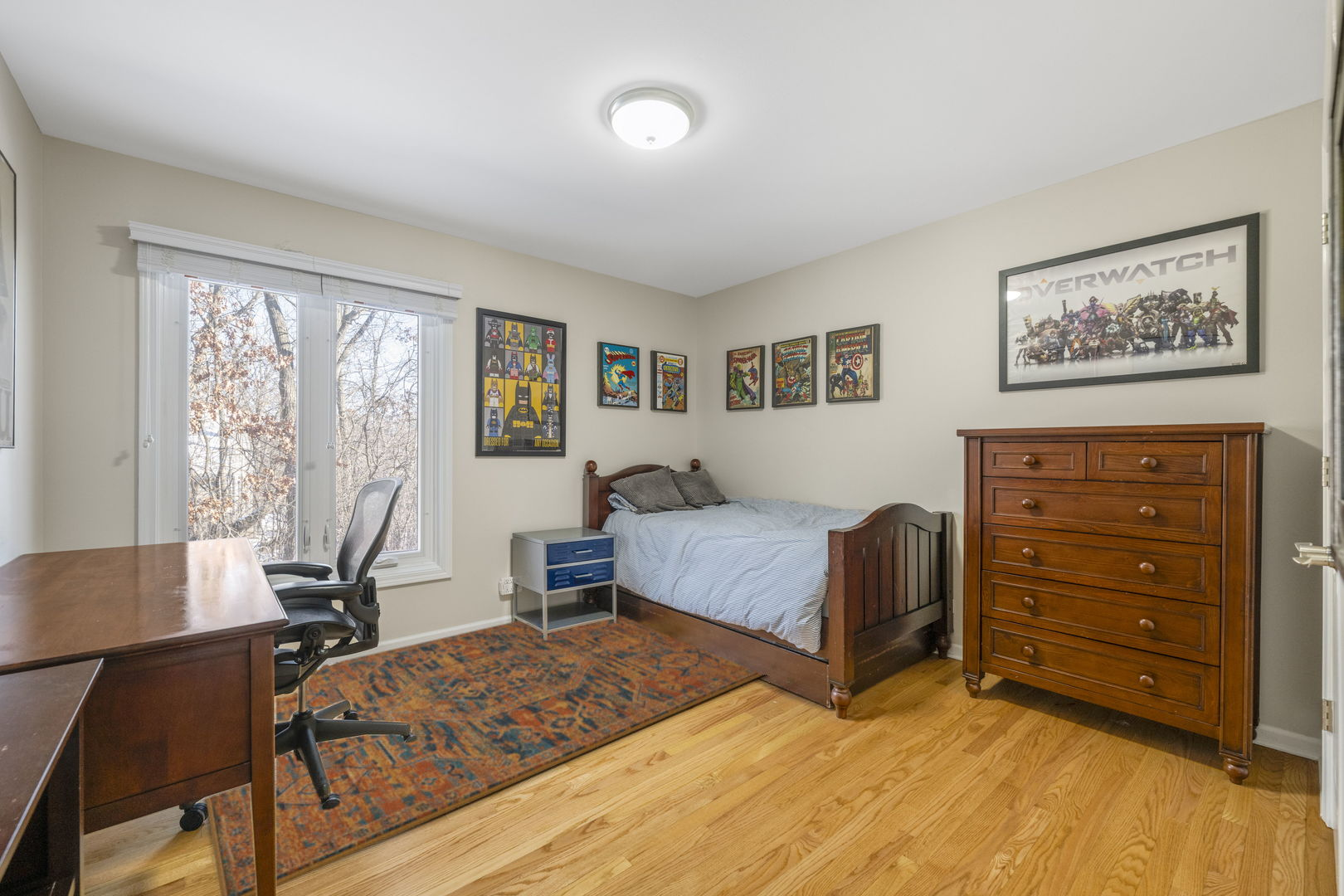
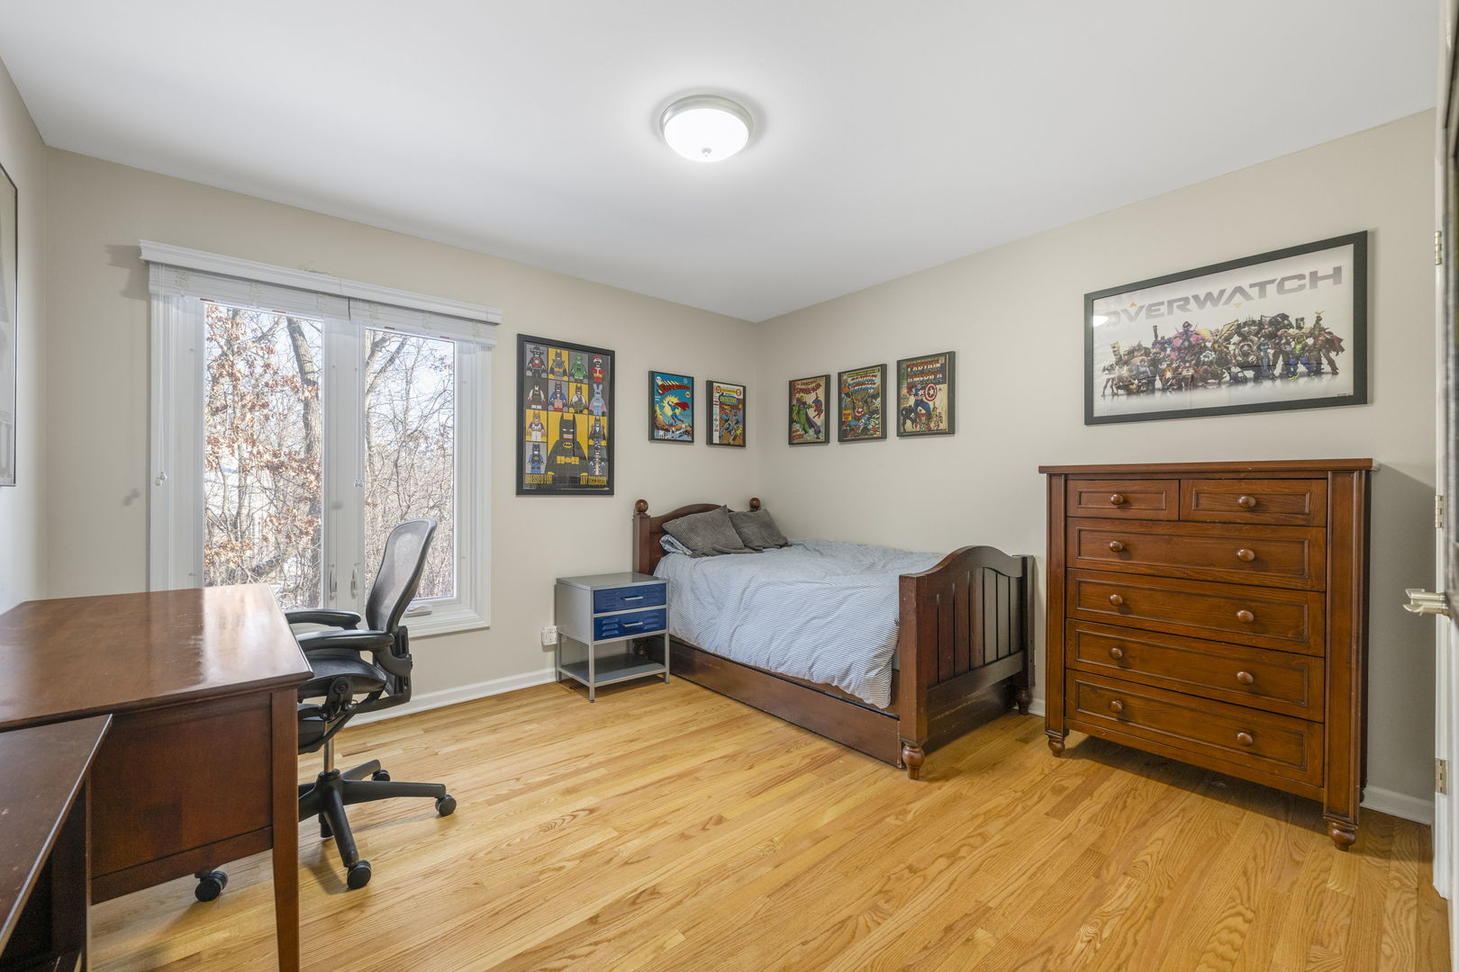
- rug (499, 682)
